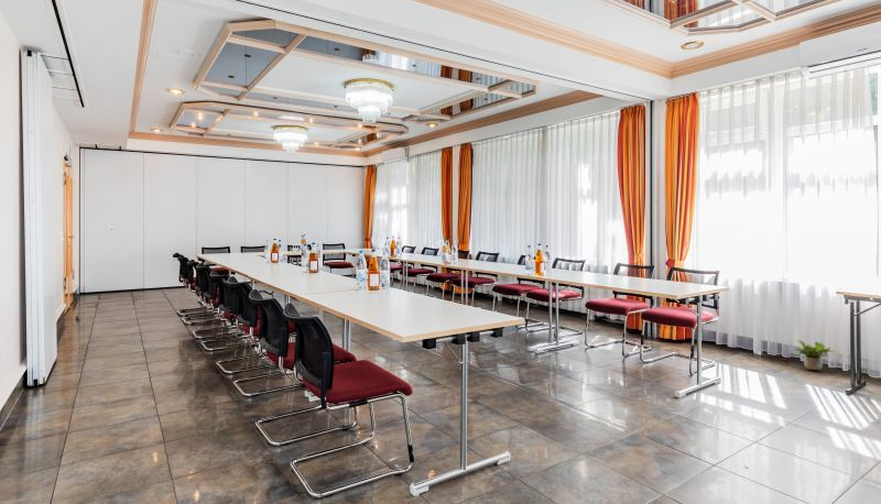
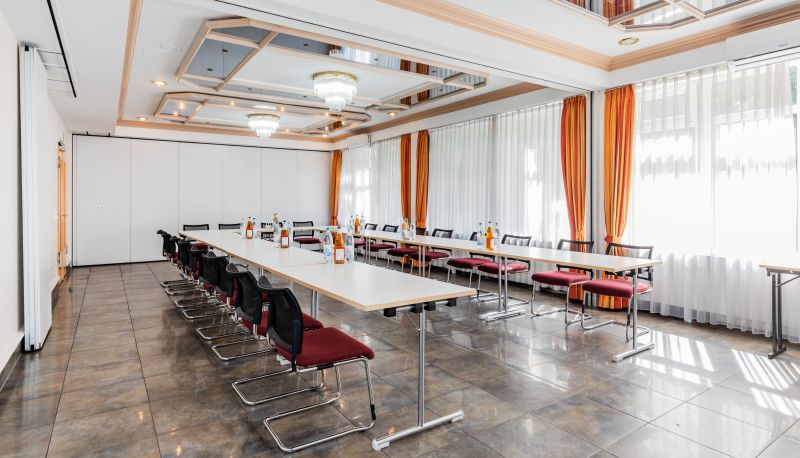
- potted plant (813, 354)
